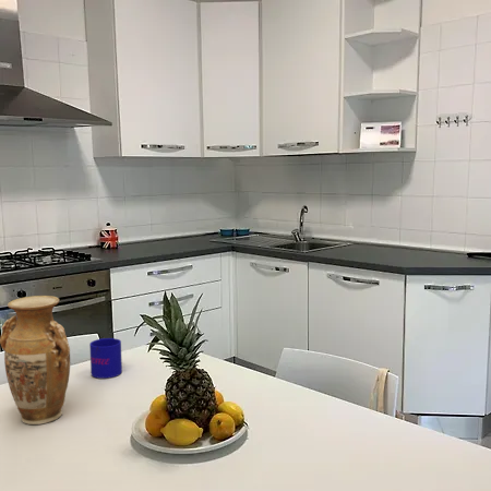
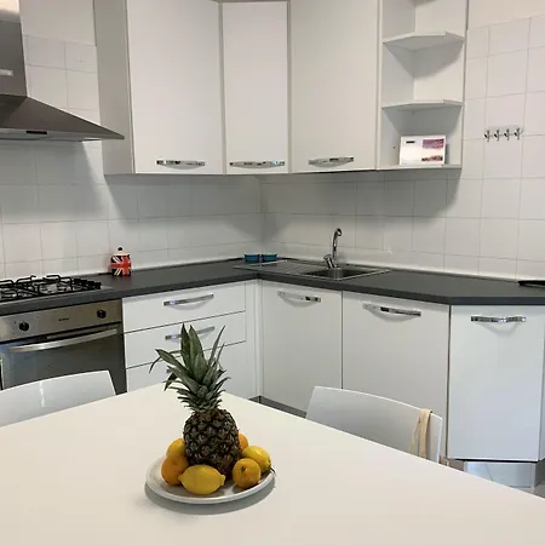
- mug (108, 356)
- vase (38, 359)
